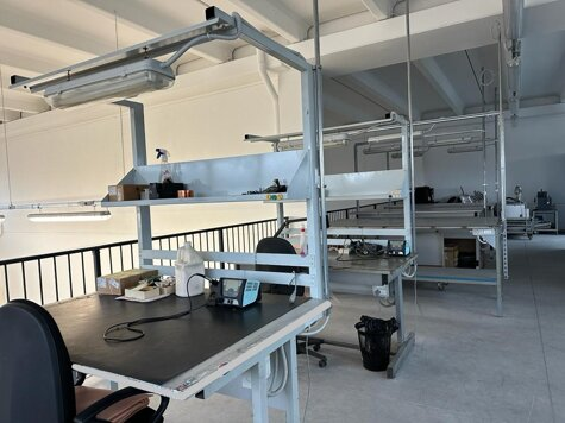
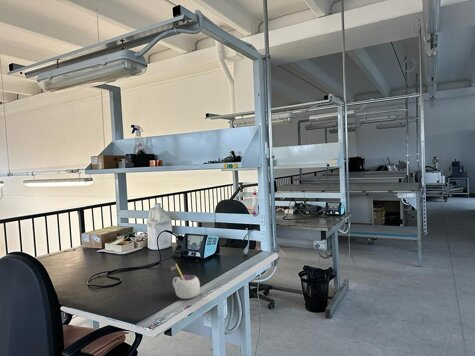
+ mug (183, 279)
